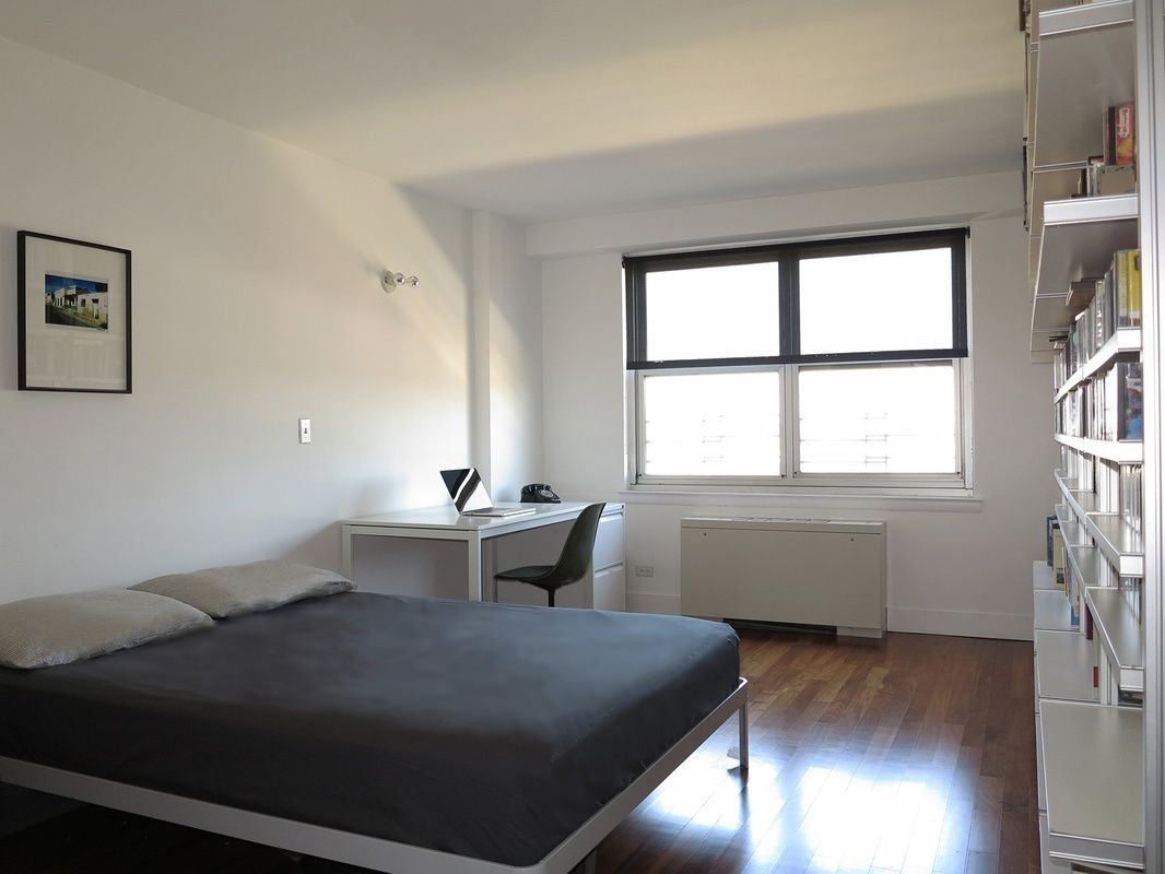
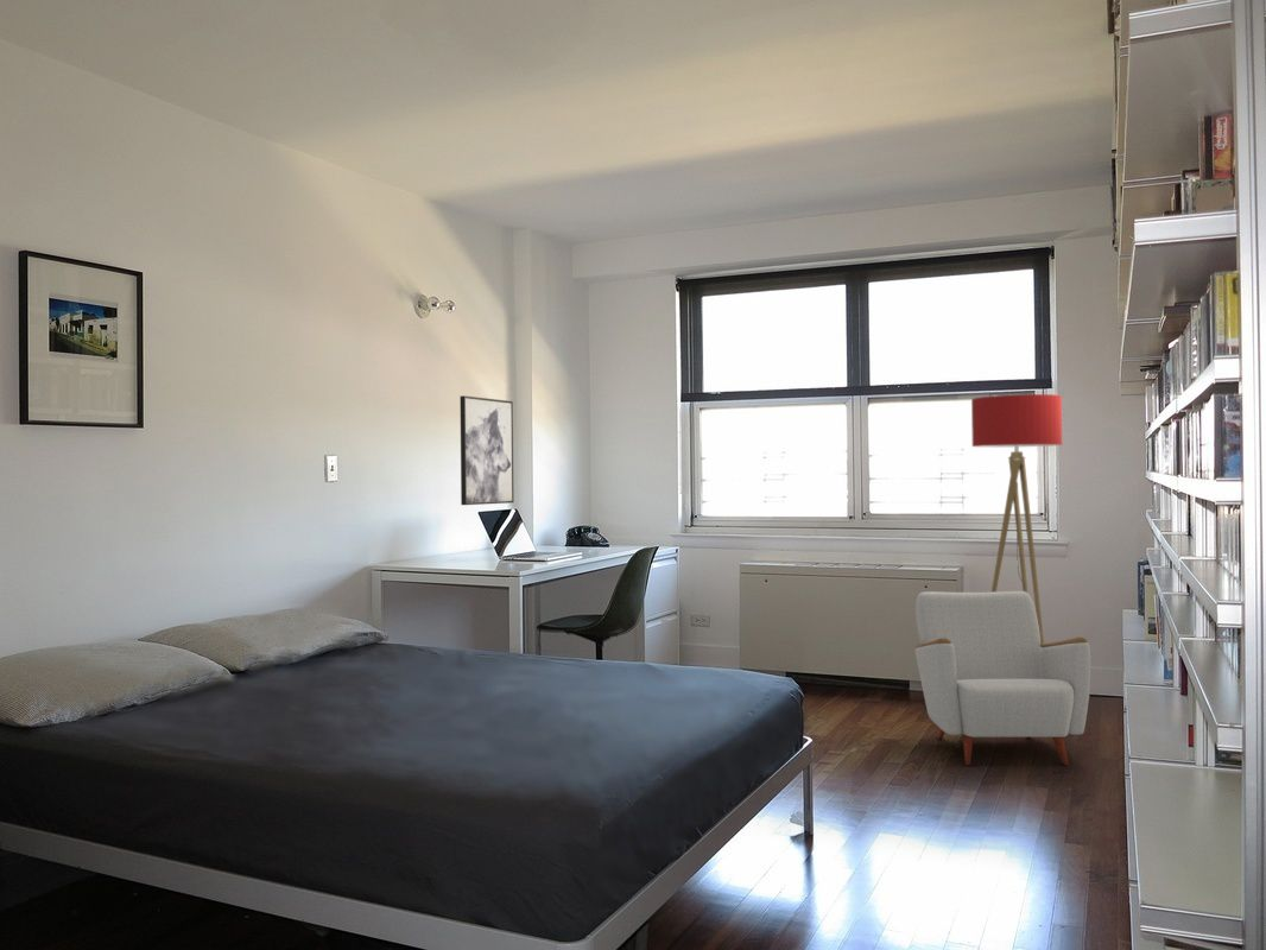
+ wall art (487, 451)
+ floor lamp (1017, 547)
+ armchair (996, 672)
